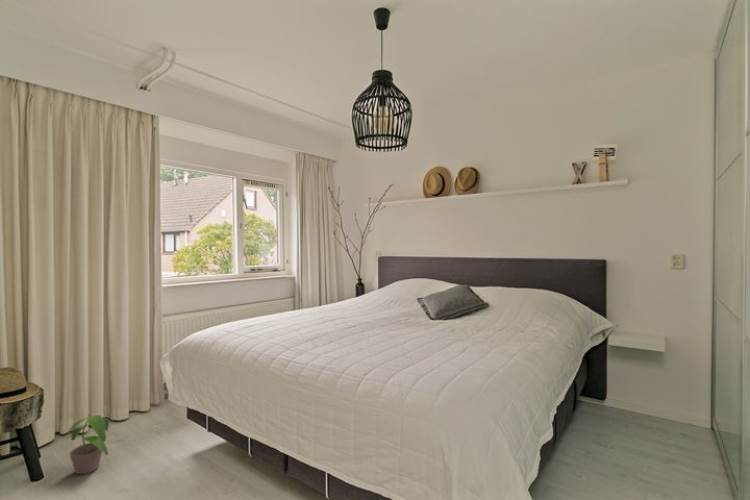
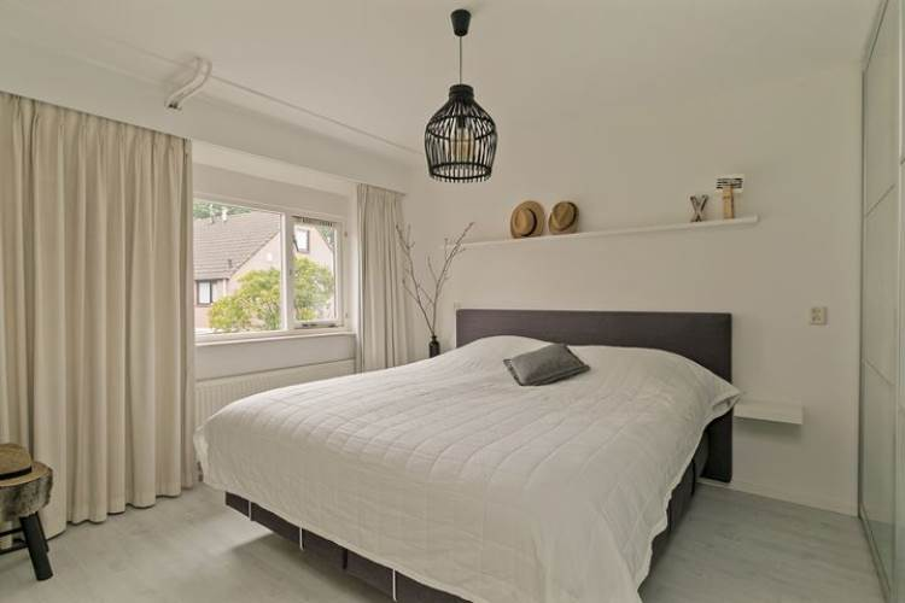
- potted plant (88, 441)
